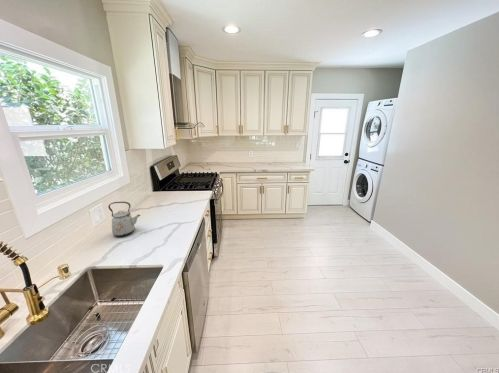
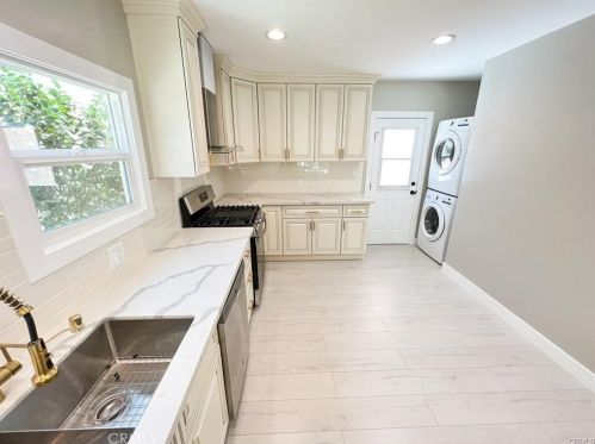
- kettle (125, 217)
